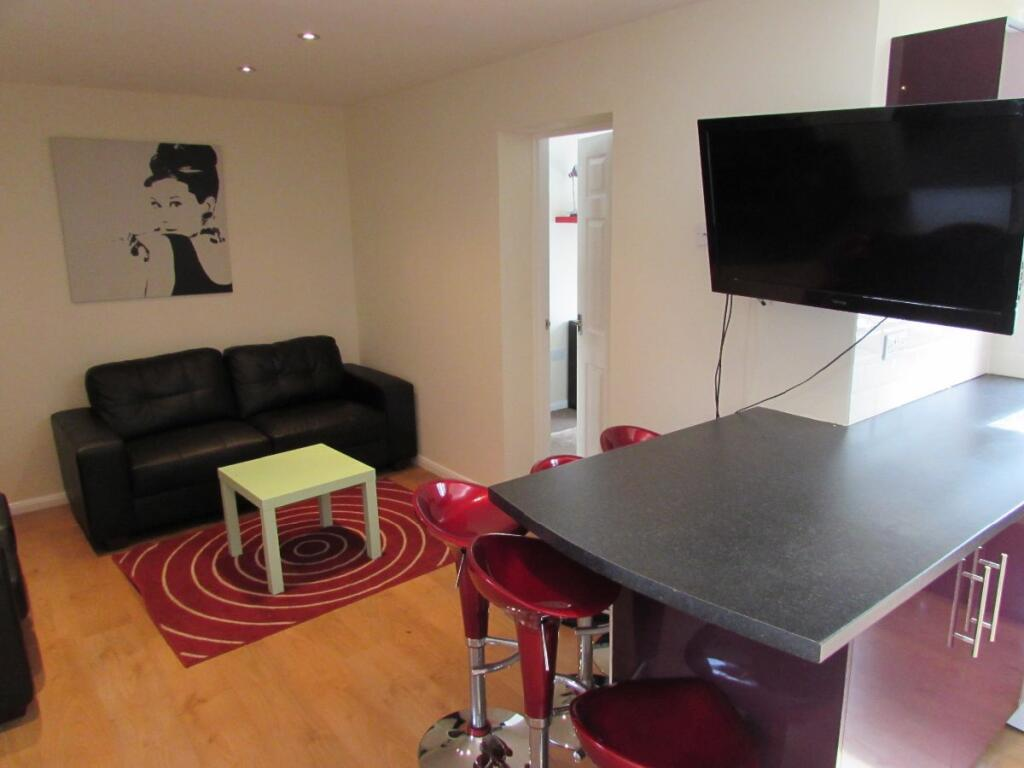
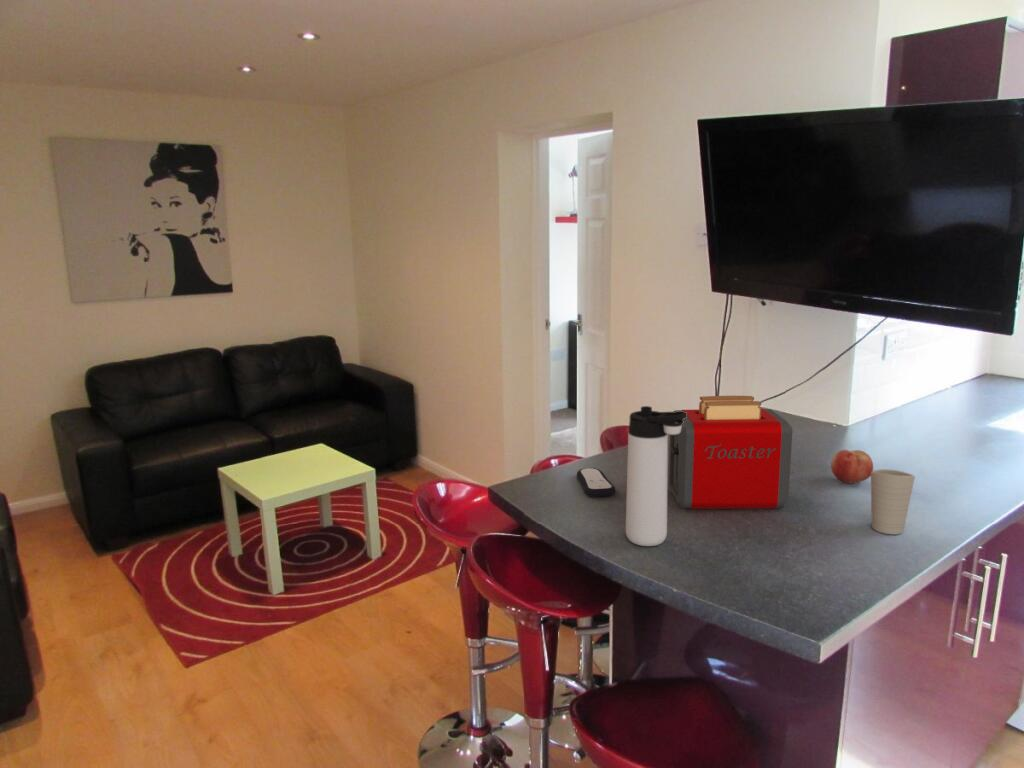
+ toaster (726, 449)
+ cup (890, 499)
+ remote control (594, 481)
+ fruit (851, 466)
+ thermos bottle (655, 476)
